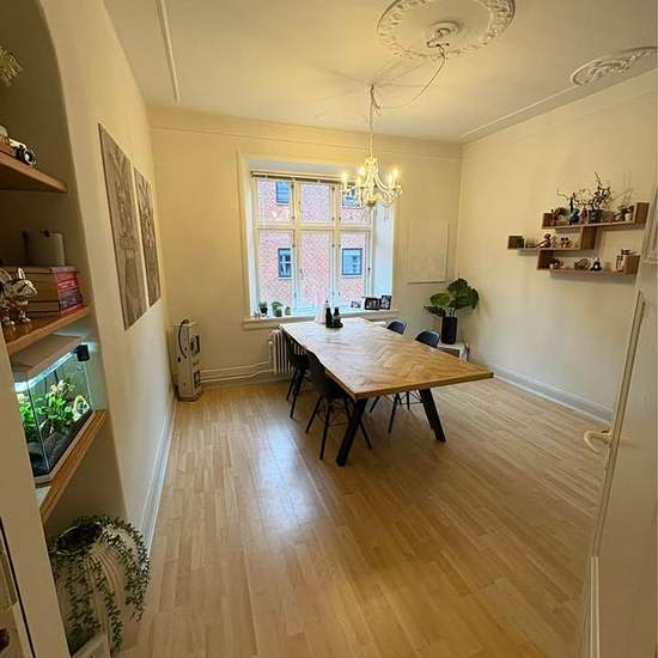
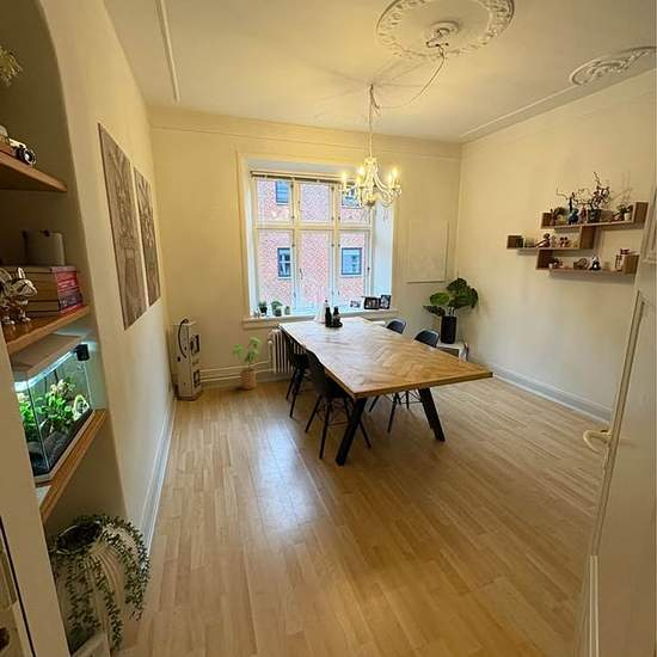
+ house plant (248, 363)
